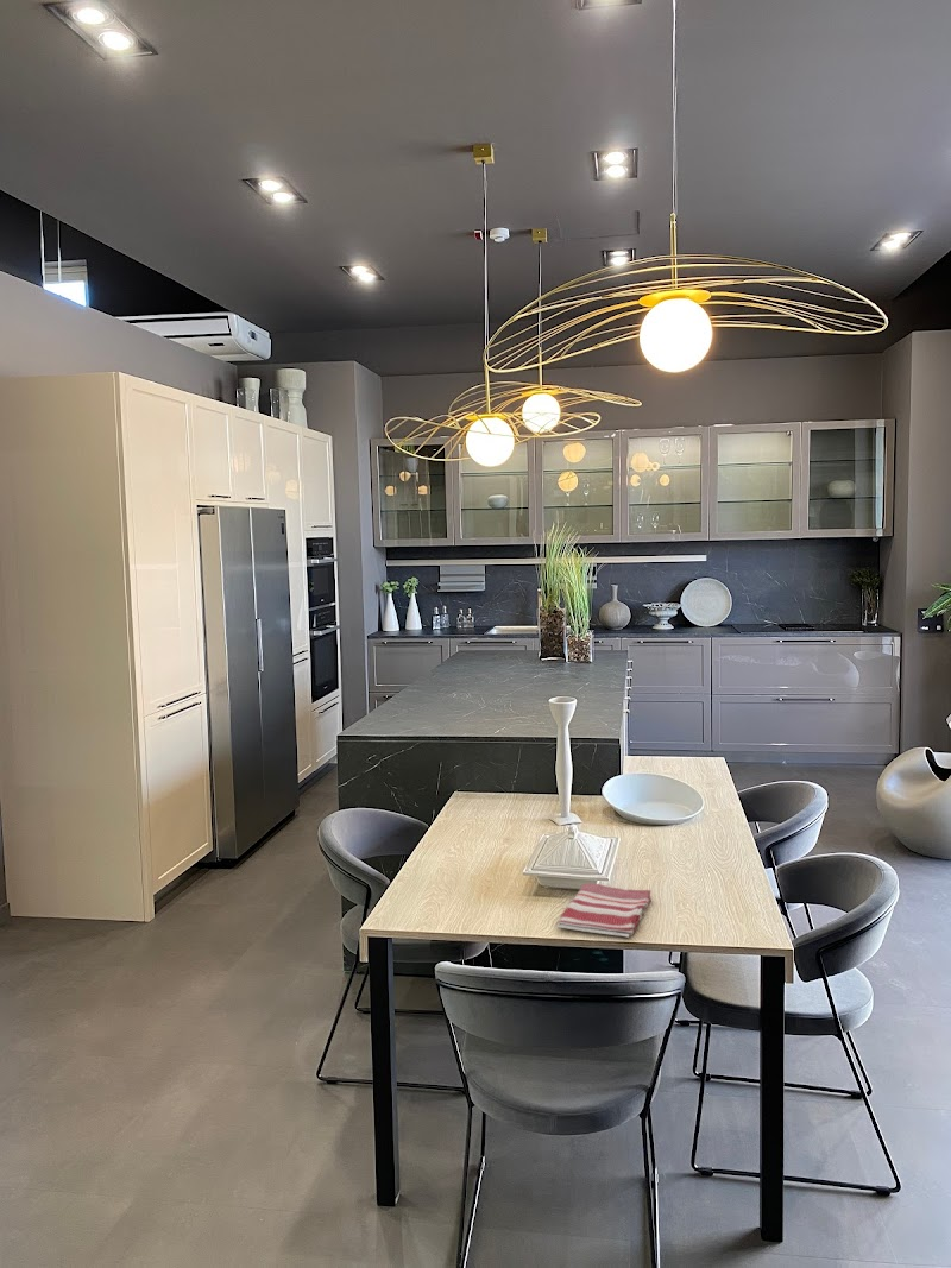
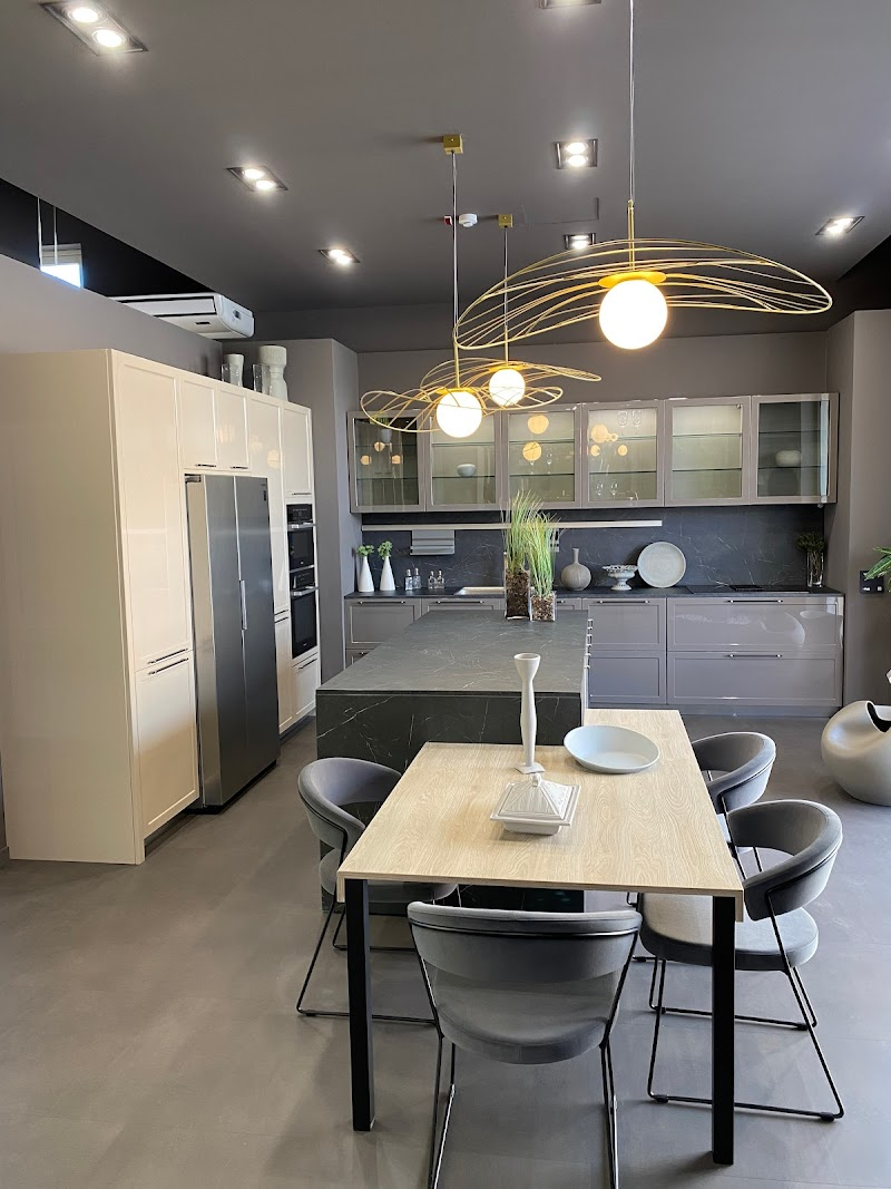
- dish towel (605, 908)
